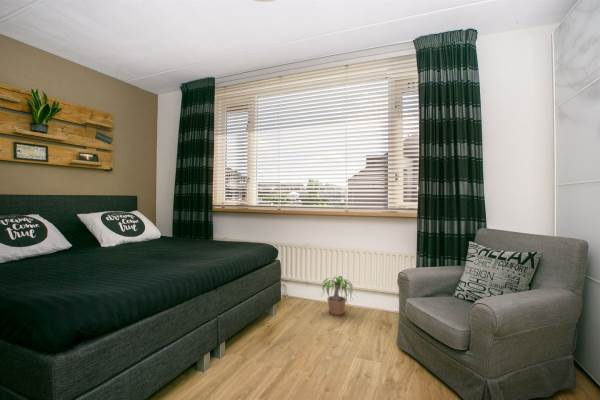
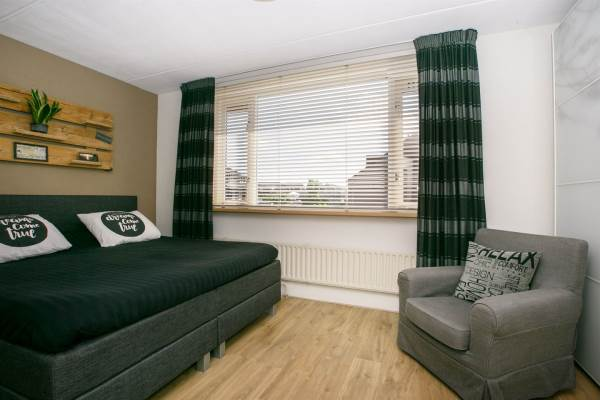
- potted plant (341, 294)
